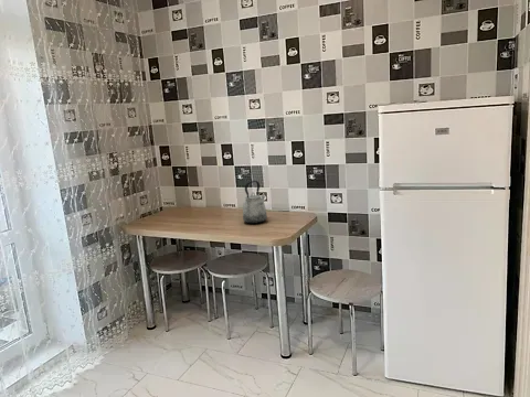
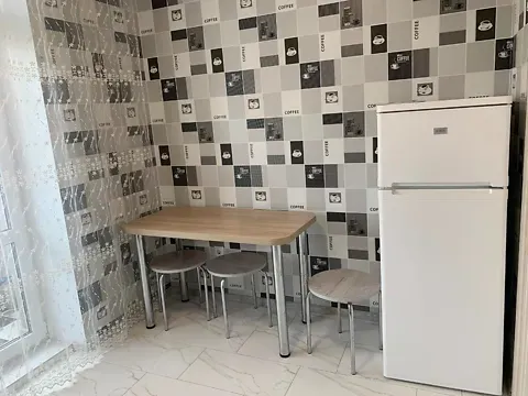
- kettle (255, 201)
